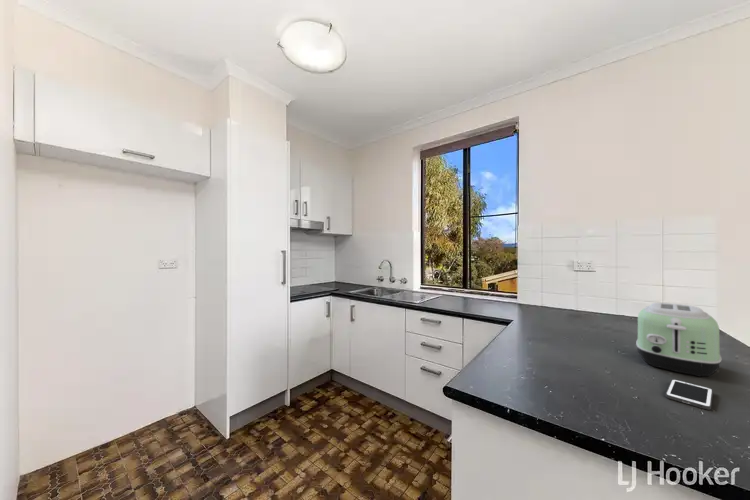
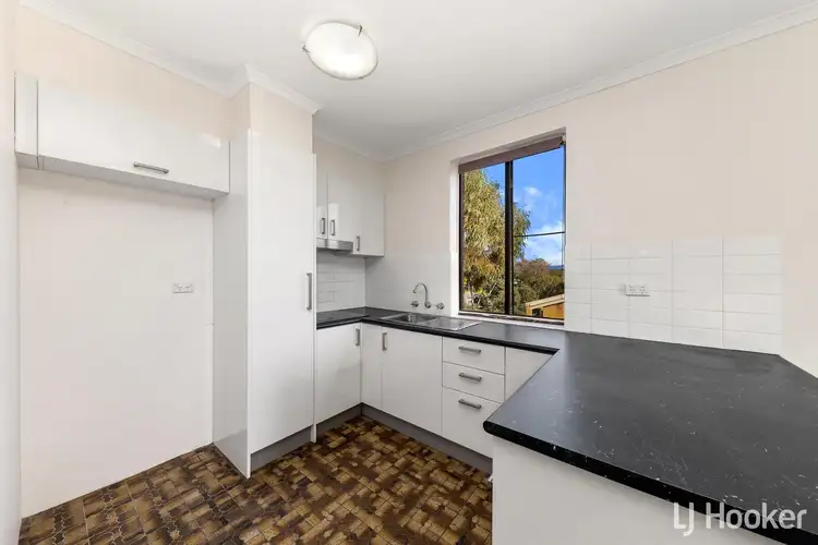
- cell phone (689, 393)
- toaster (675, 335)
